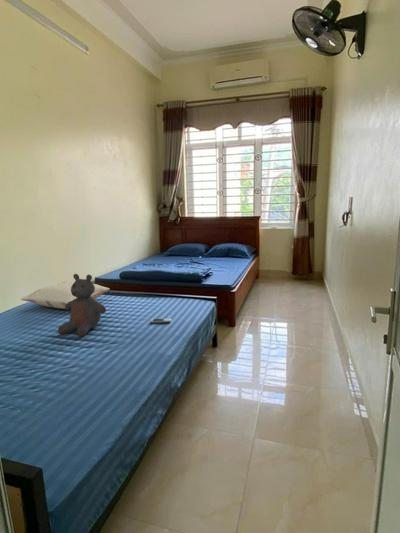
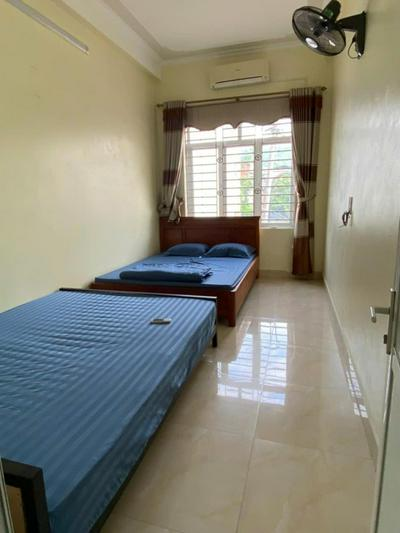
- pillow (67, 294)
- teddy bear (79, 303)
